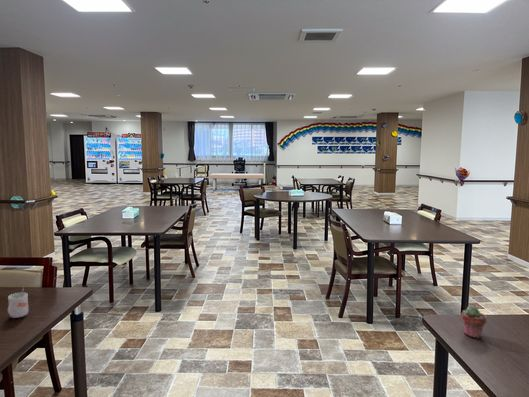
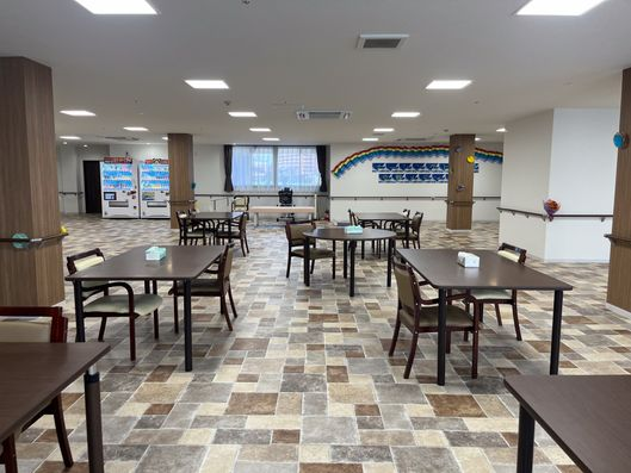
- mug (16, 303)
- potted succulent (473, 320)
